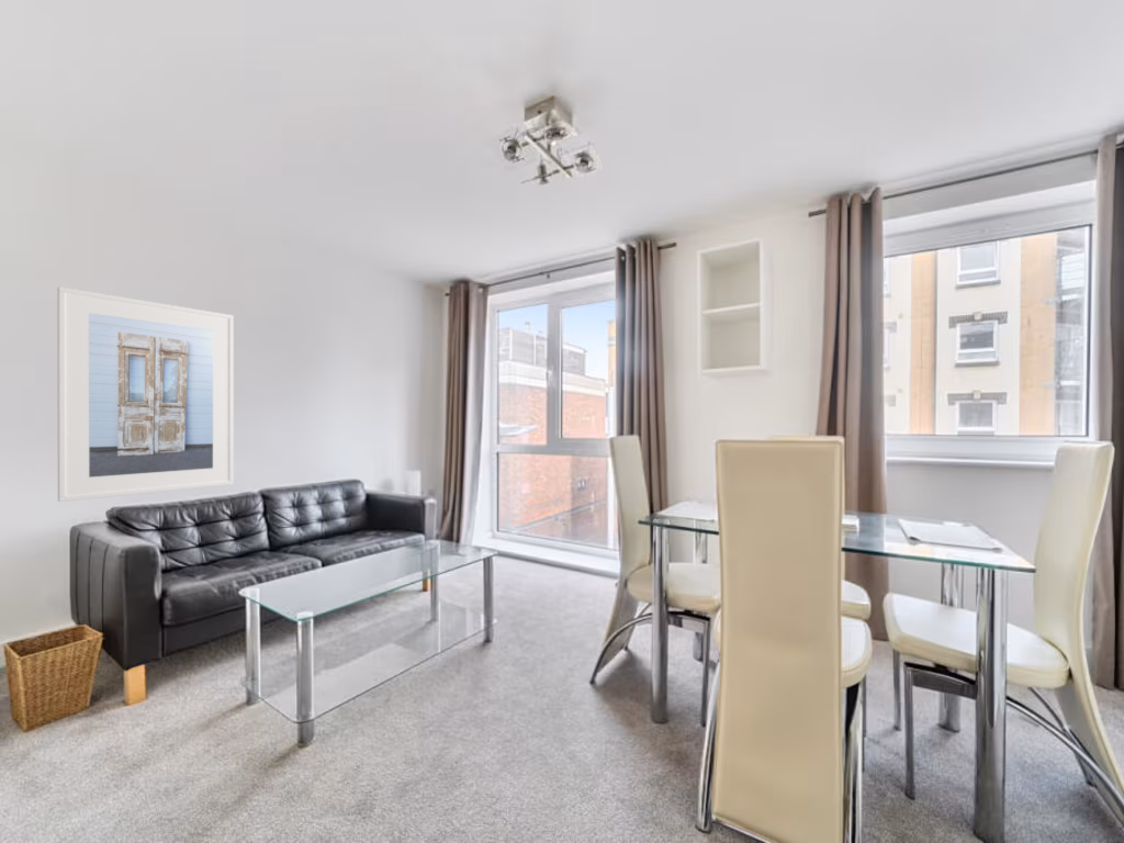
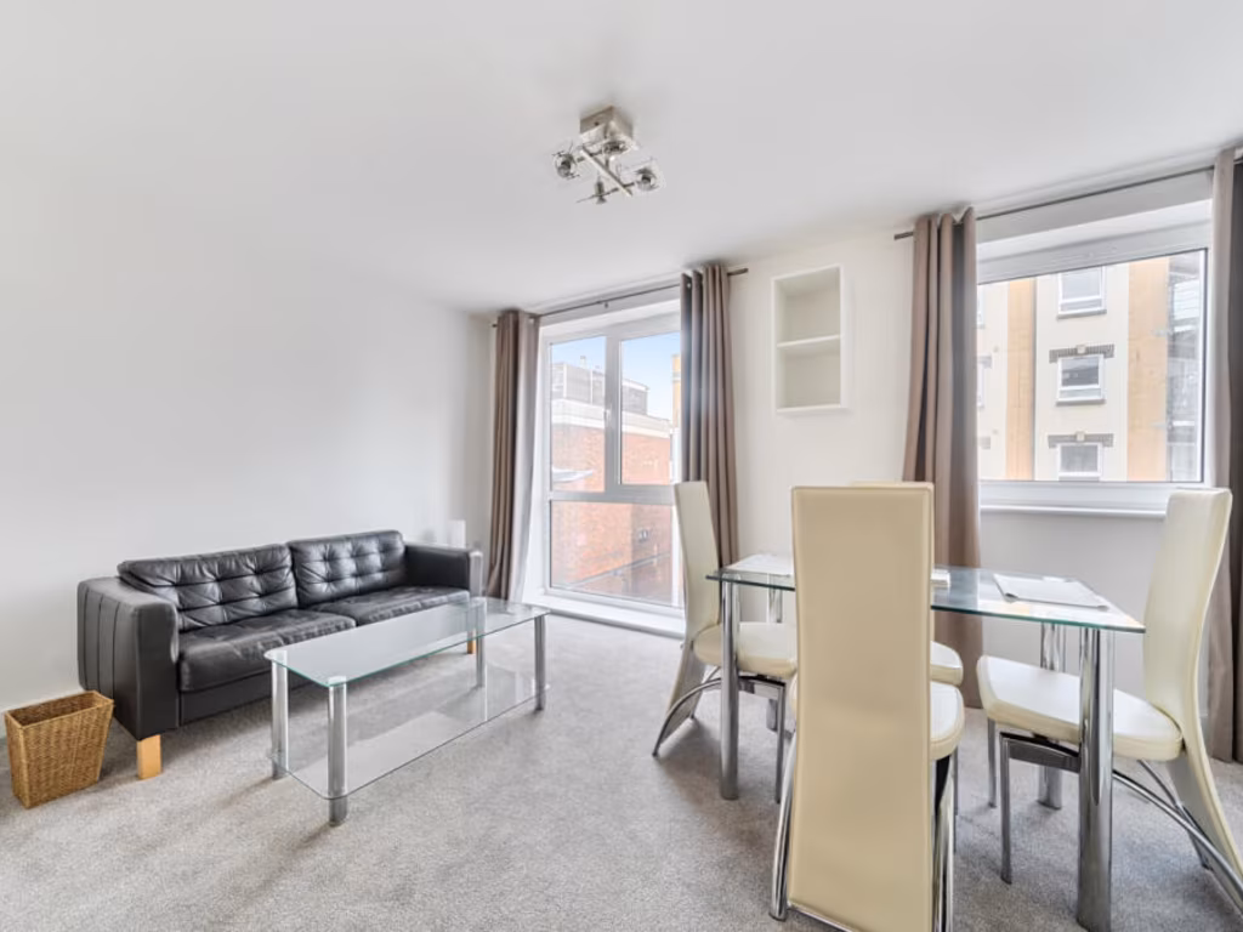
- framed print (156, 397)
